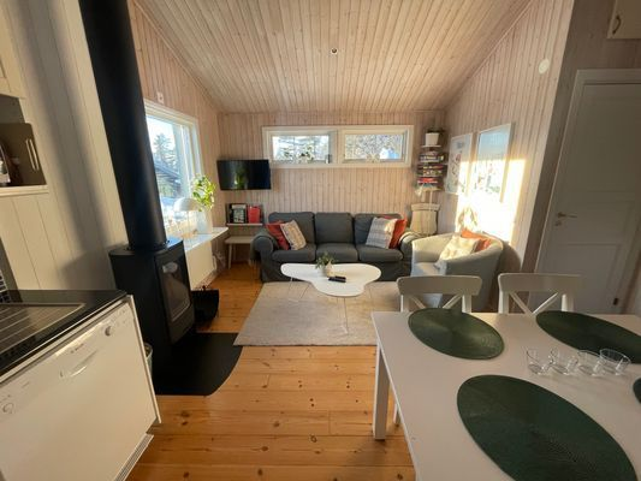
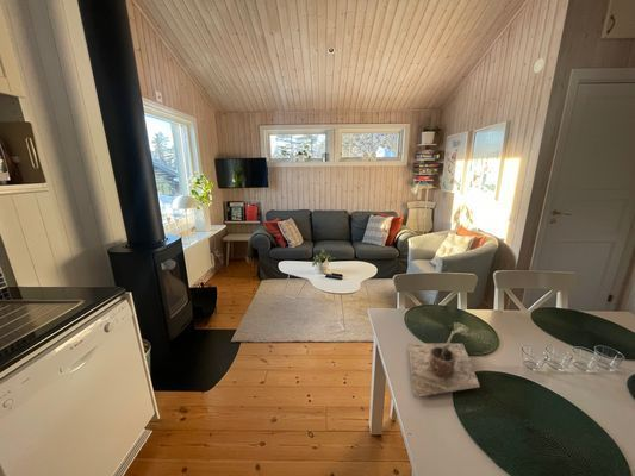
+ plant (442, 343)
